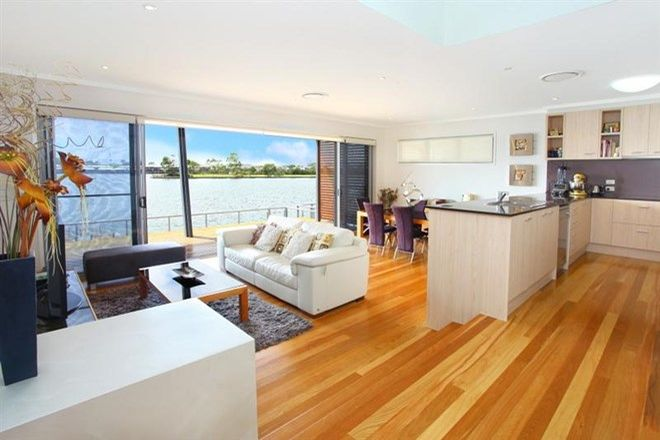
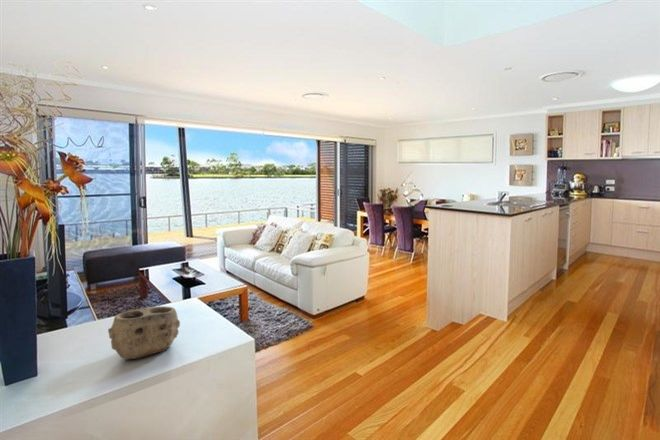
+ bowl (145, 331)
